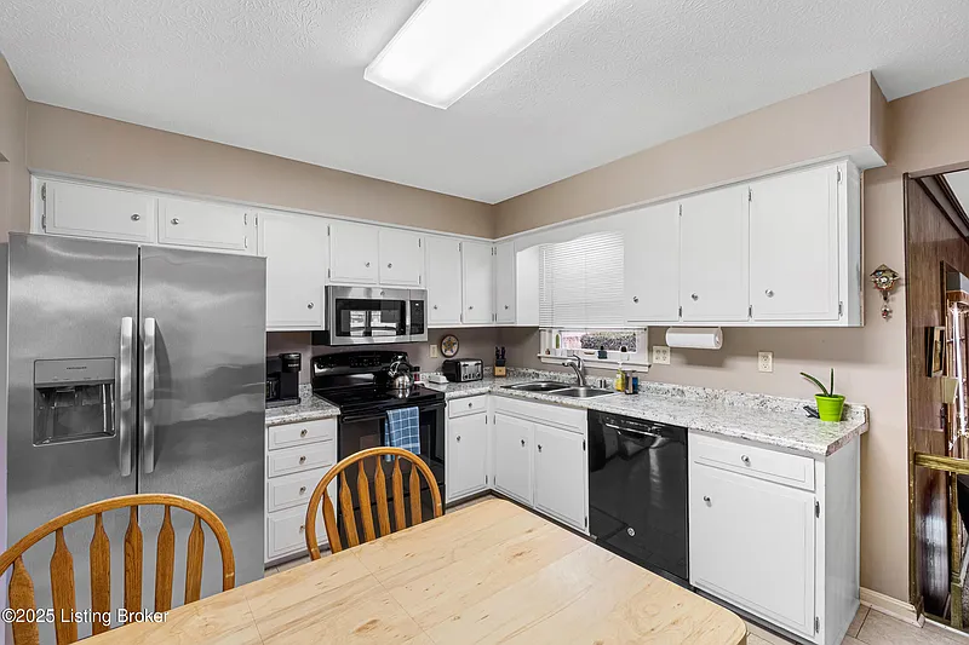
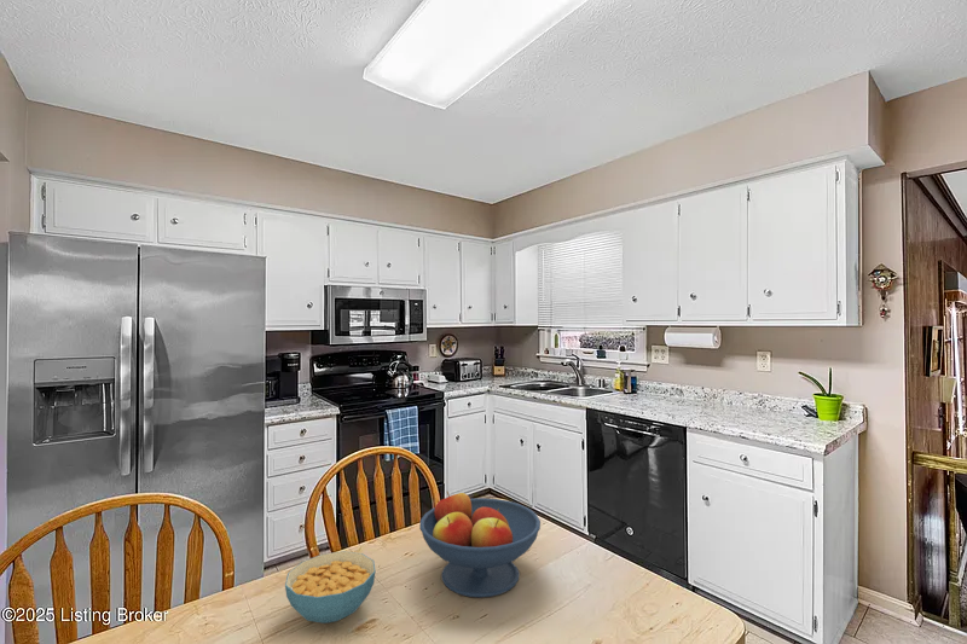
+ fruit bowl (480, 538)
+ cereal bowl (331, 593)
